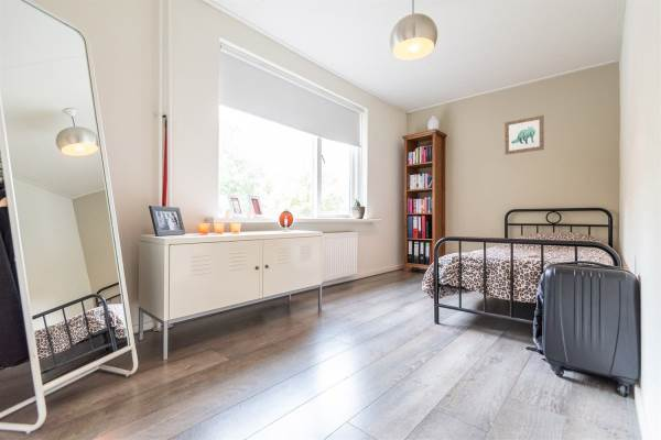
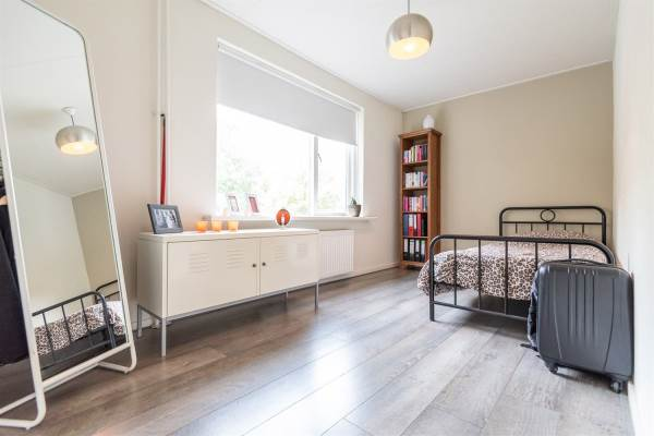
- wall art (523, 135)
